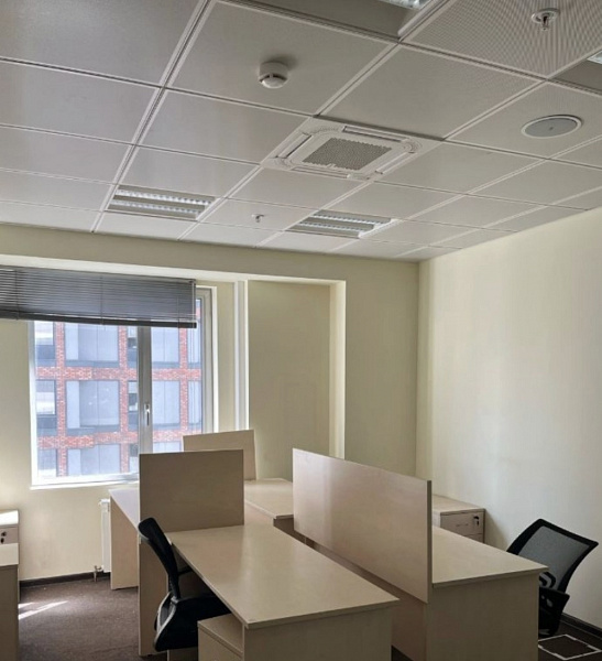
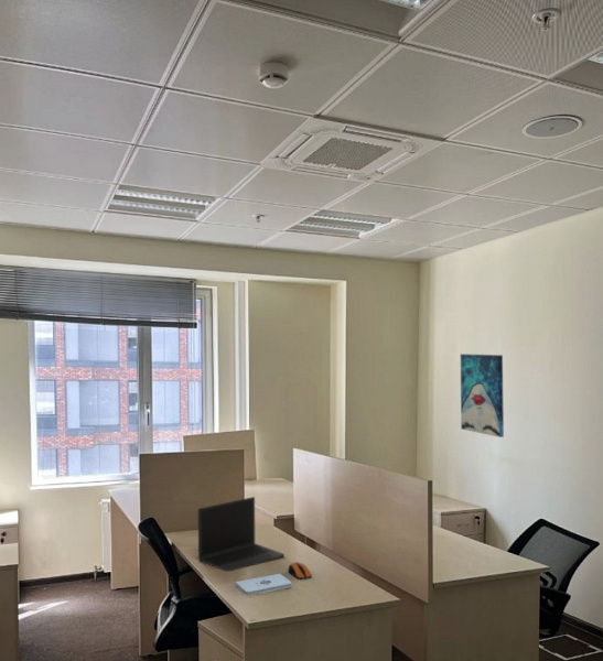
+ computer mouse (299, 570)
+ wall art (481, 393)
+ notepad (263, 584)
+ laptop (241, 532)
